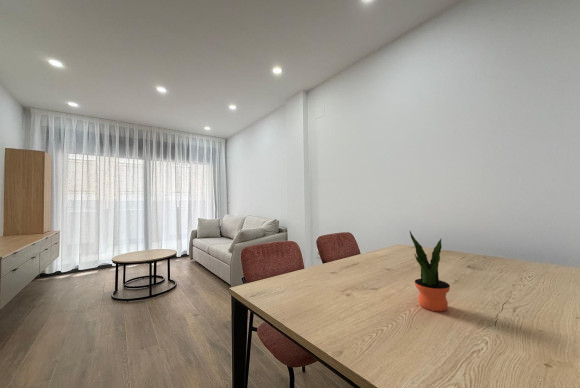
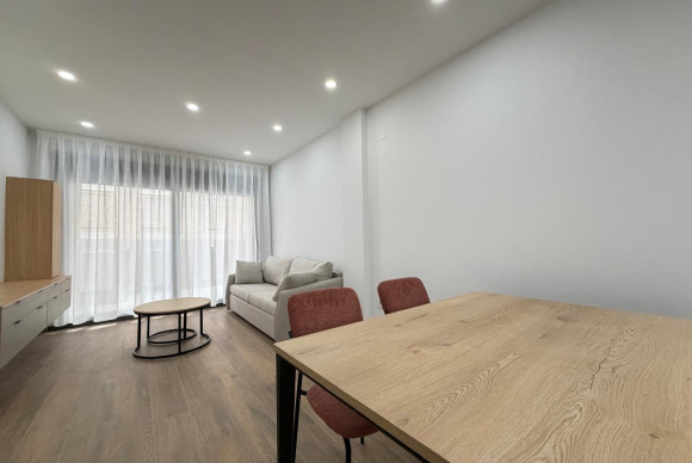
- potted plant (424, 267)
